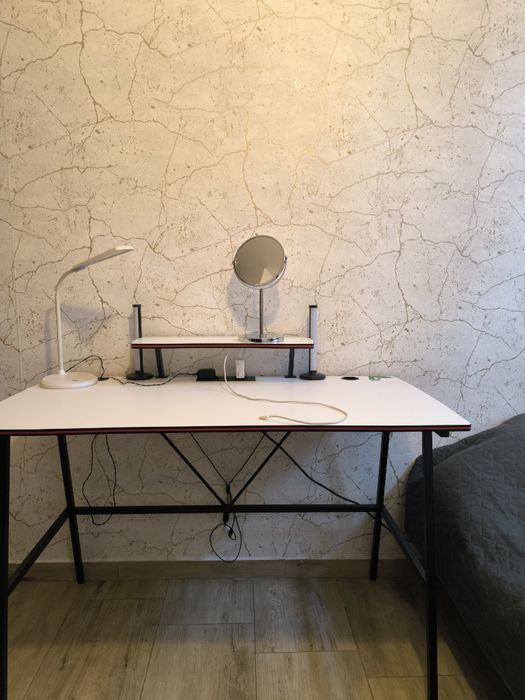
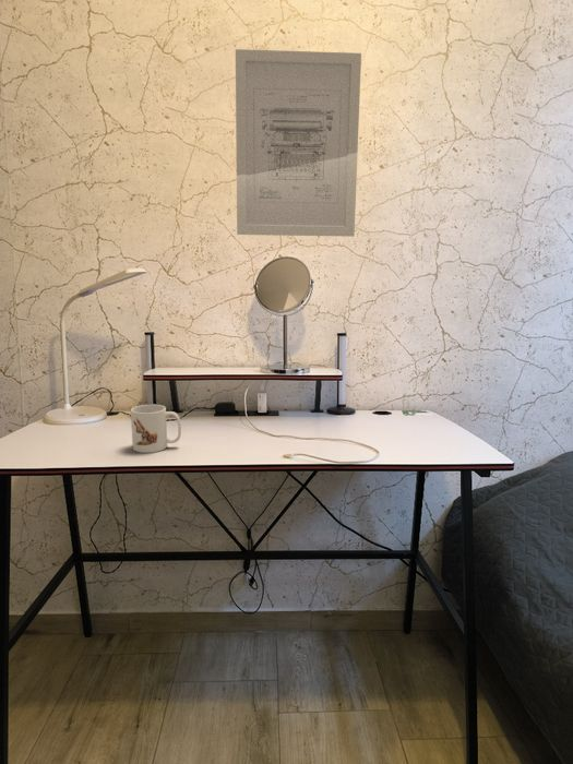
+ mug (156, 428)
+ wall art (297, 146)
